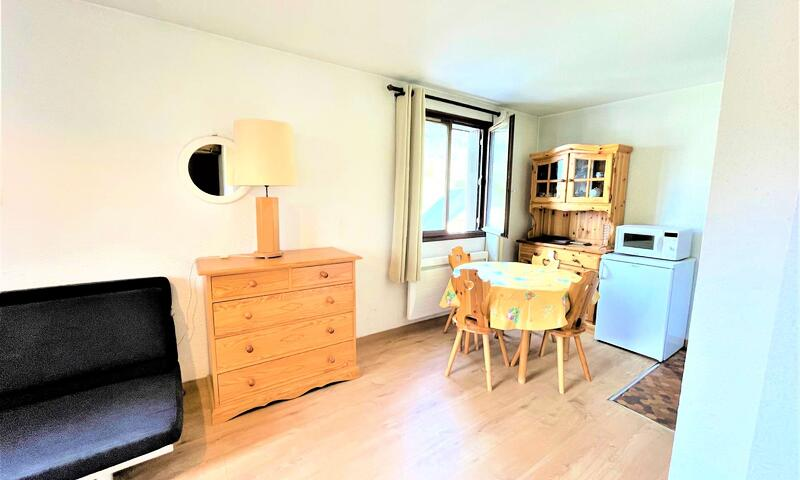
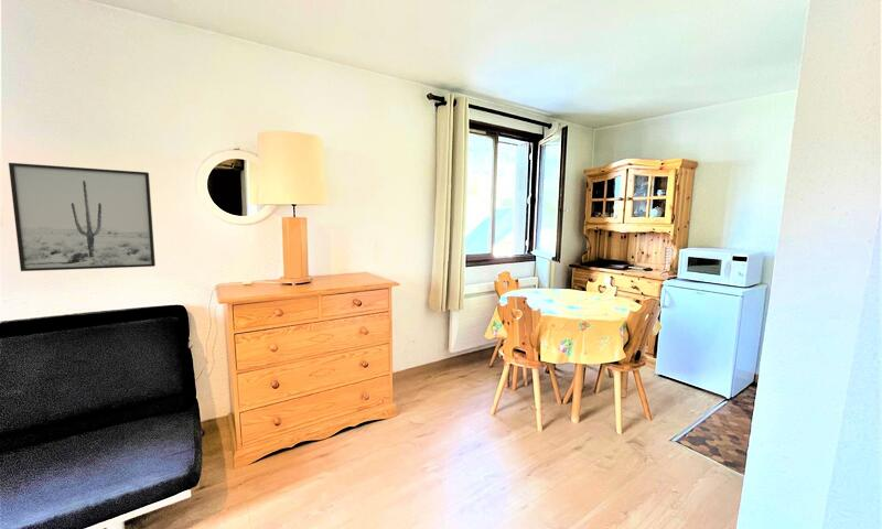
+ wall art (88, 218)
